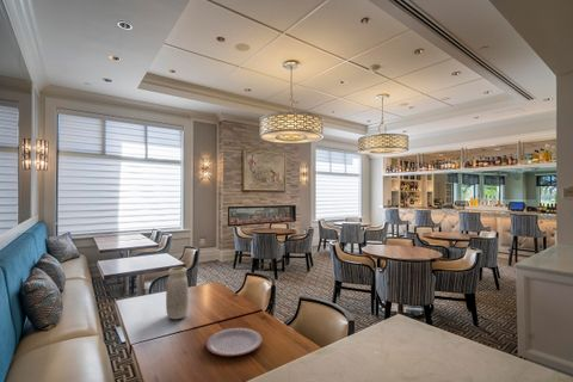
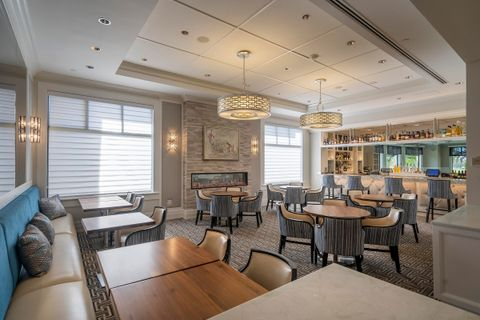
- vase (177, 292)
- plate (234, 341)
